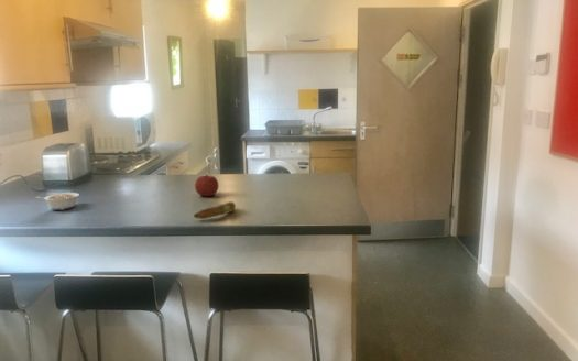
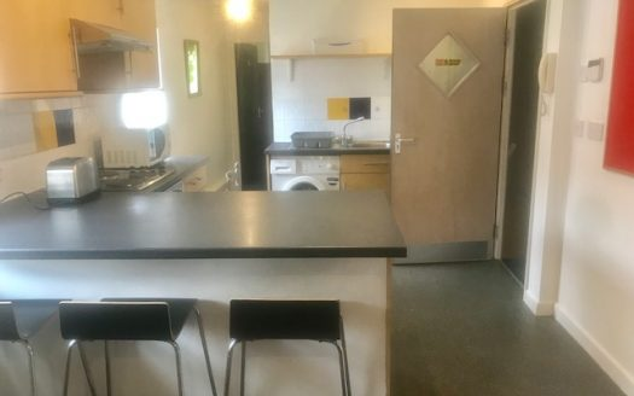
- legume (61, 200)
- banana (212, 207)
- fruit (207, 184)
